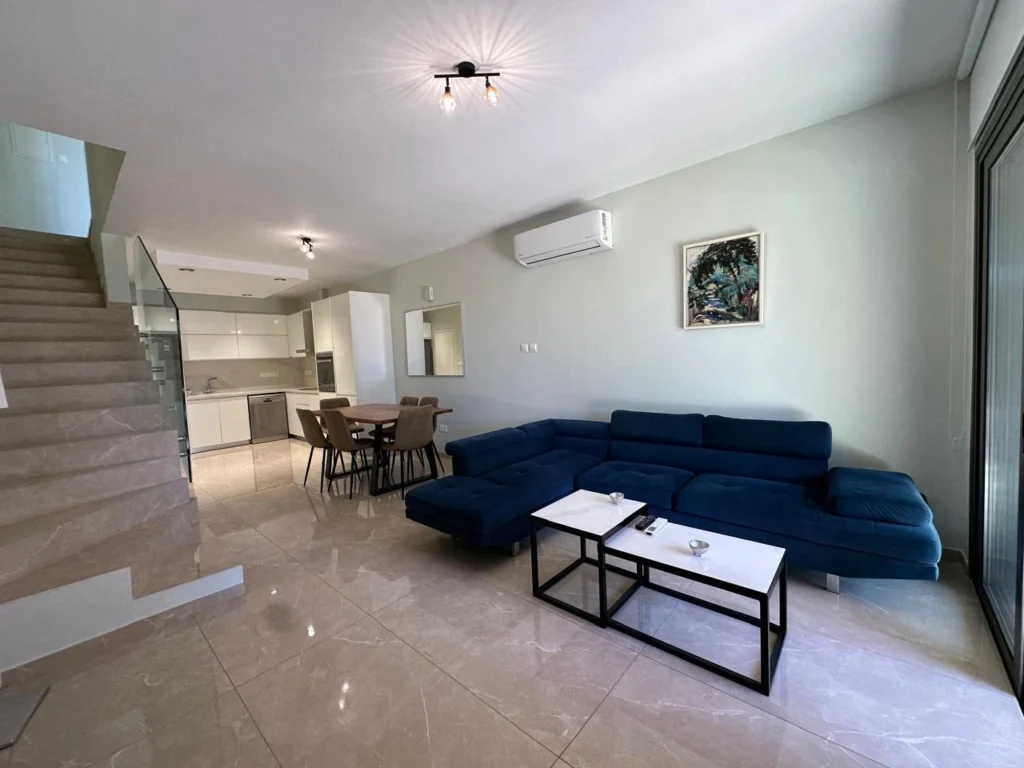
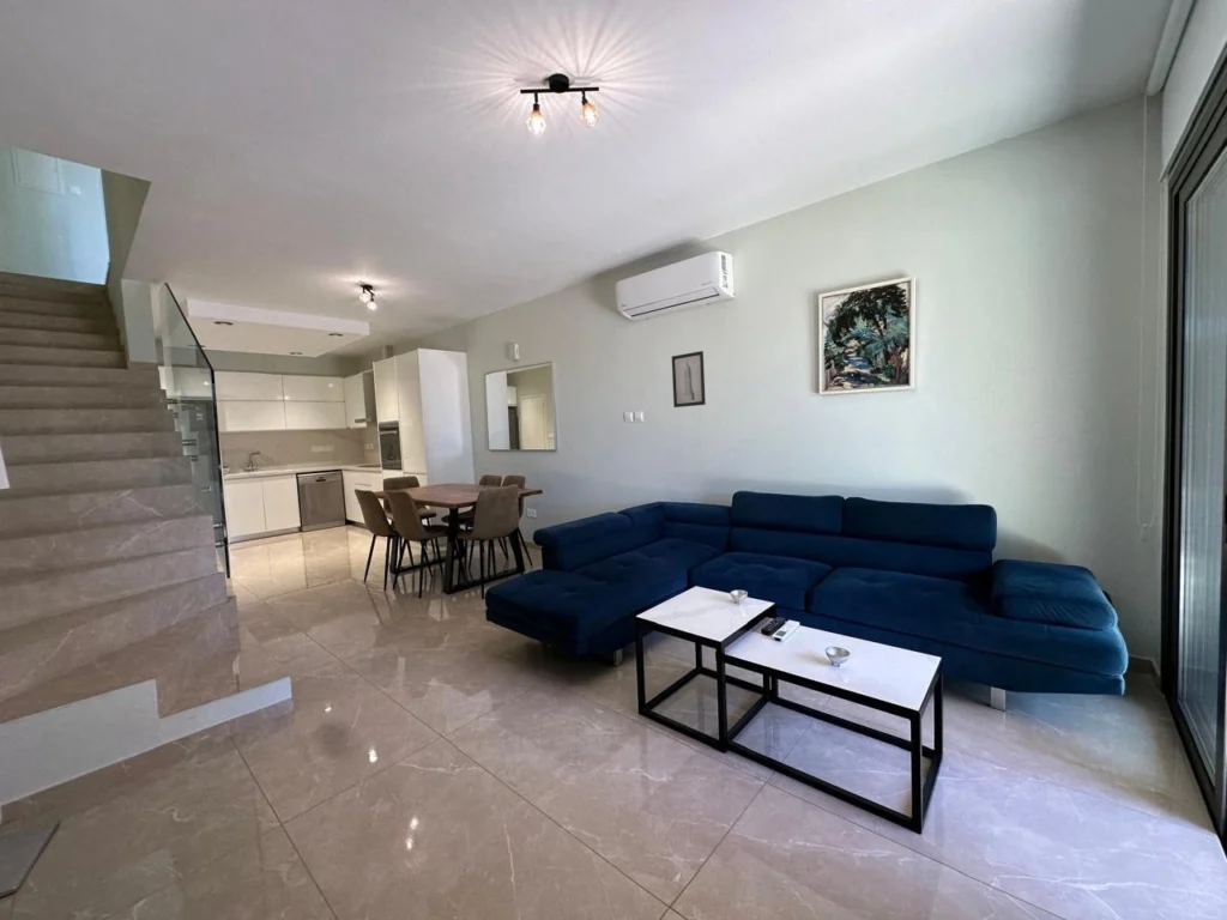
+ wall art (688, 380)
